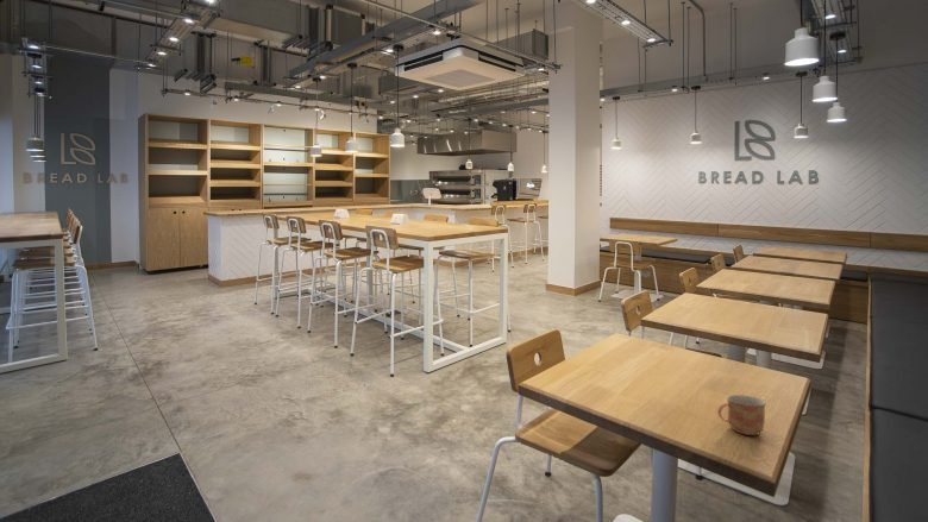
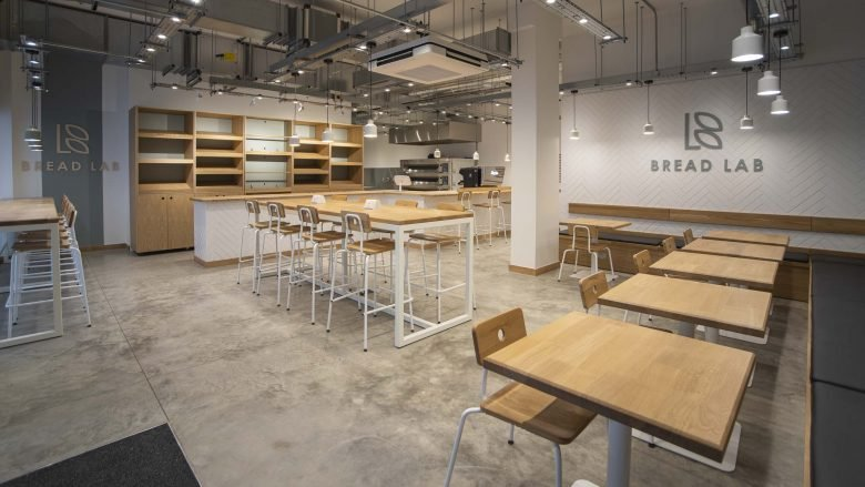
- mug (740, 415)
